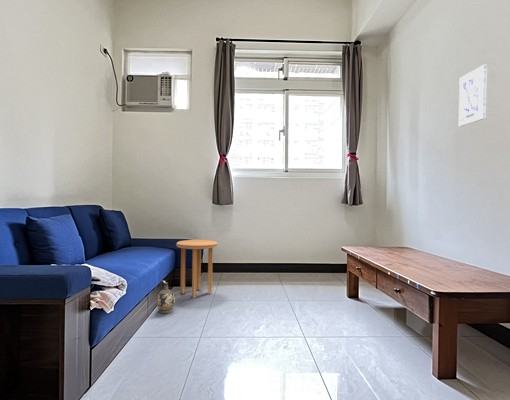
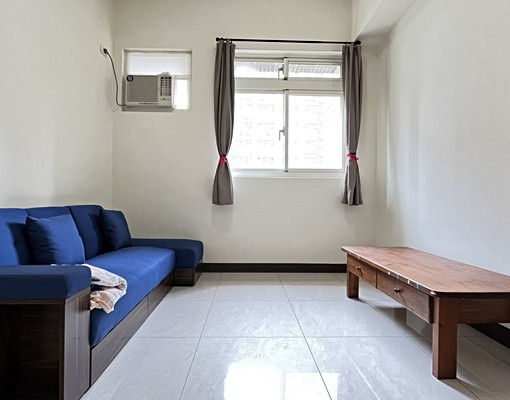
- ceramic jug (165, 295)
- side table (196, 267)
- wall art (472, 97)
